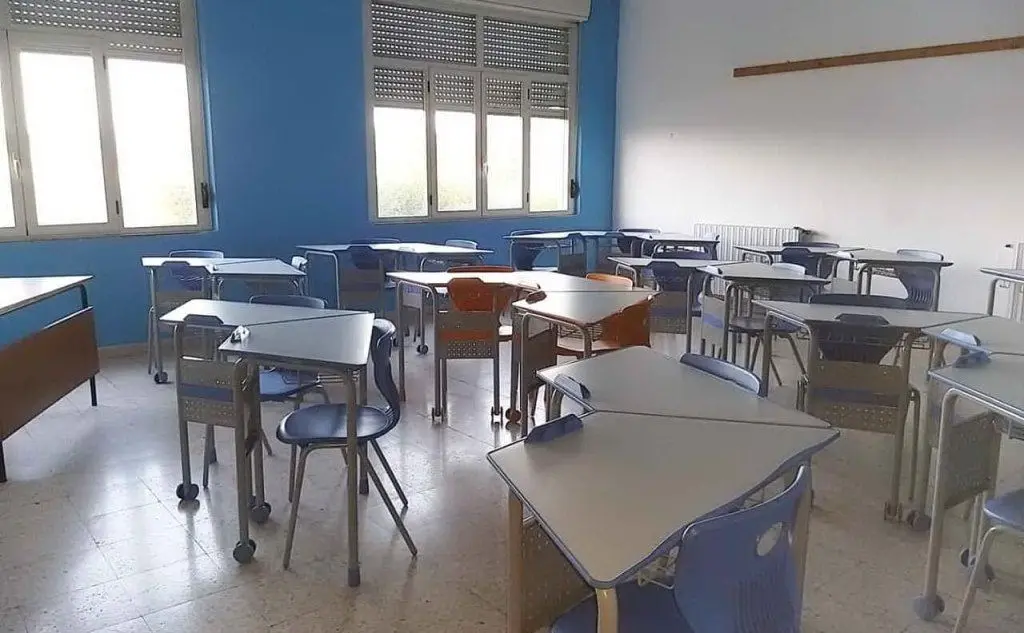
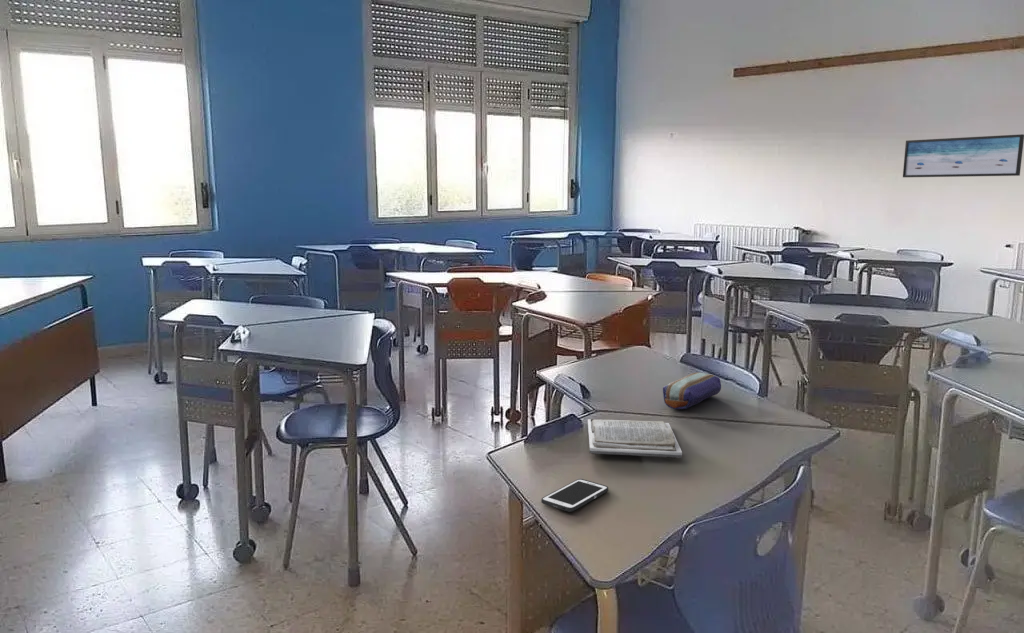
+ cell phone (575, 494)
+ wall art (959, 157)
+ pencil case (693, 389)
+ book (631, 433)
